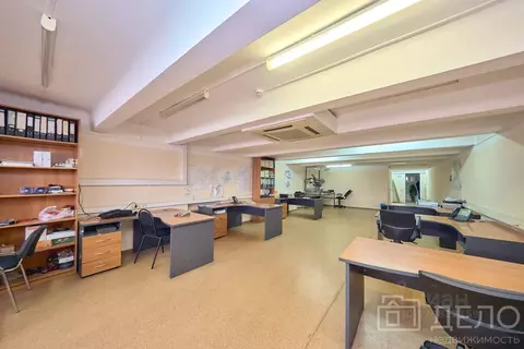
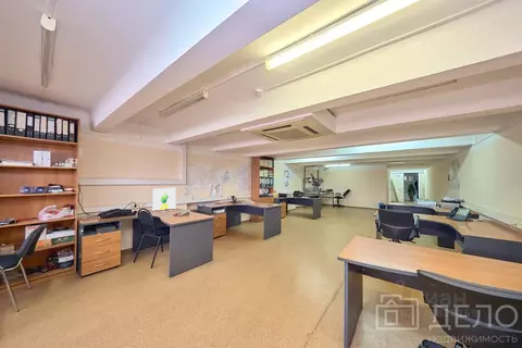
+ wall art (164, 199)
